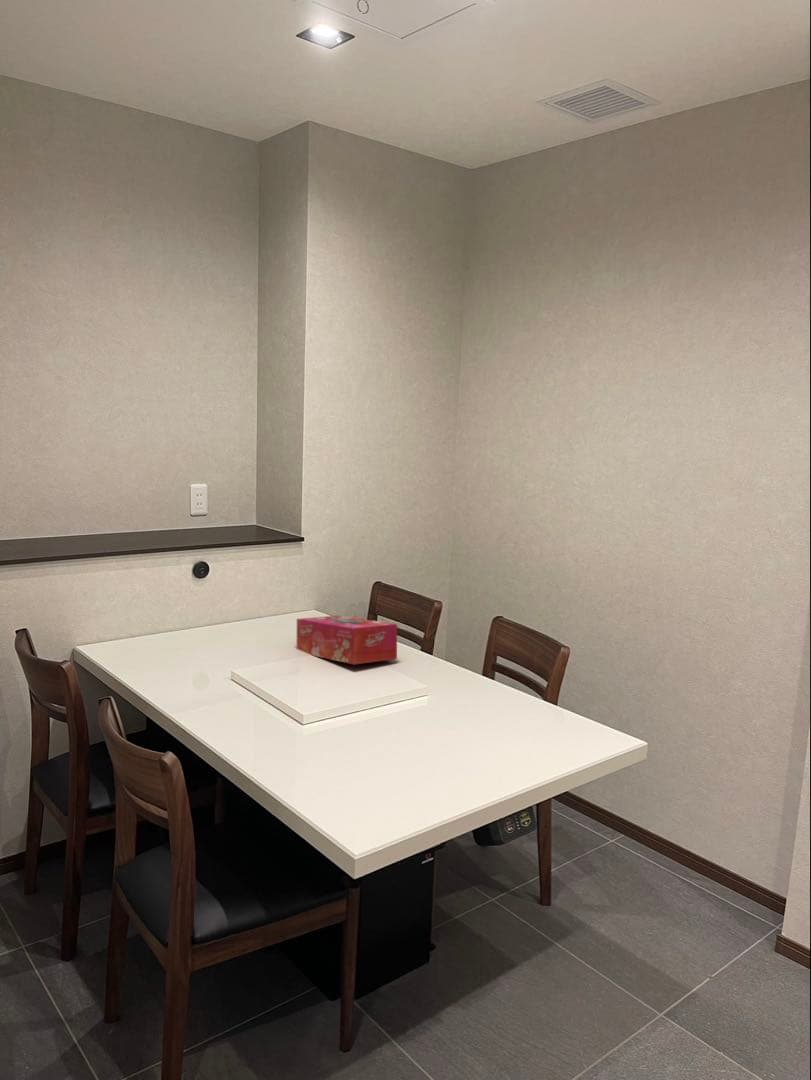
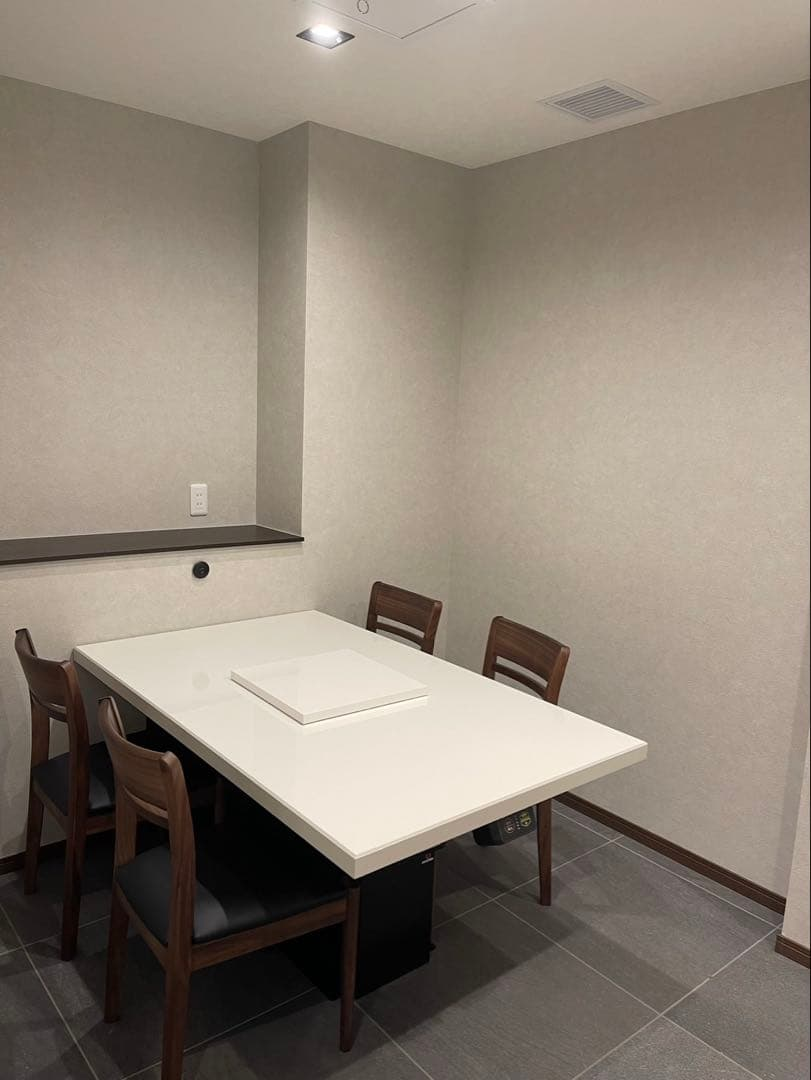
- tissue box (345, 638)
